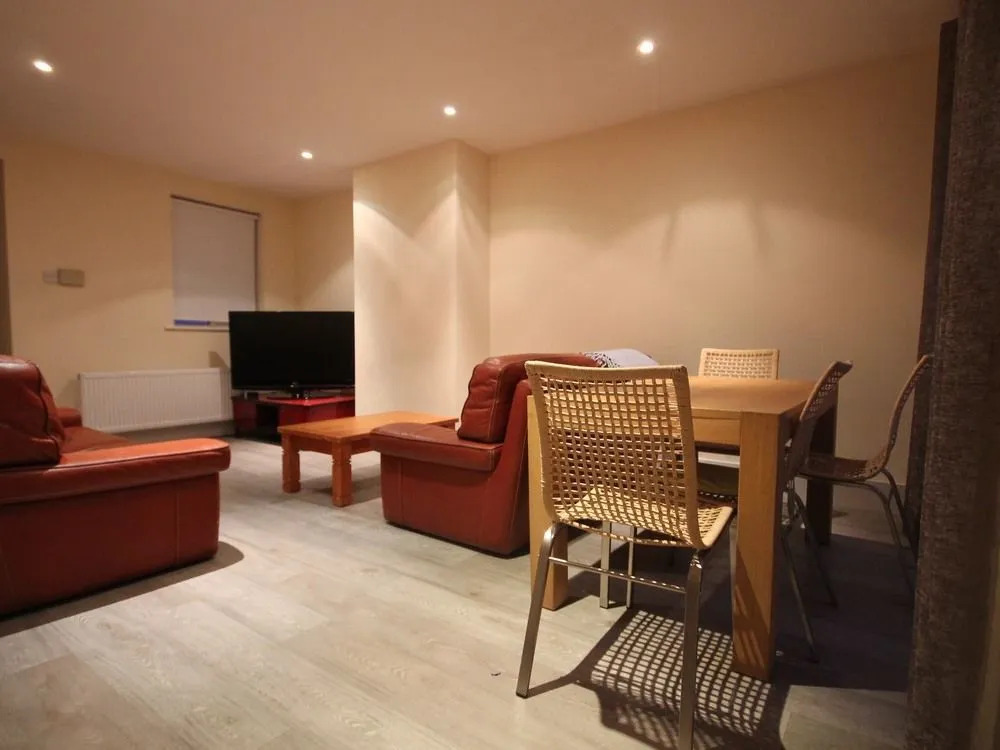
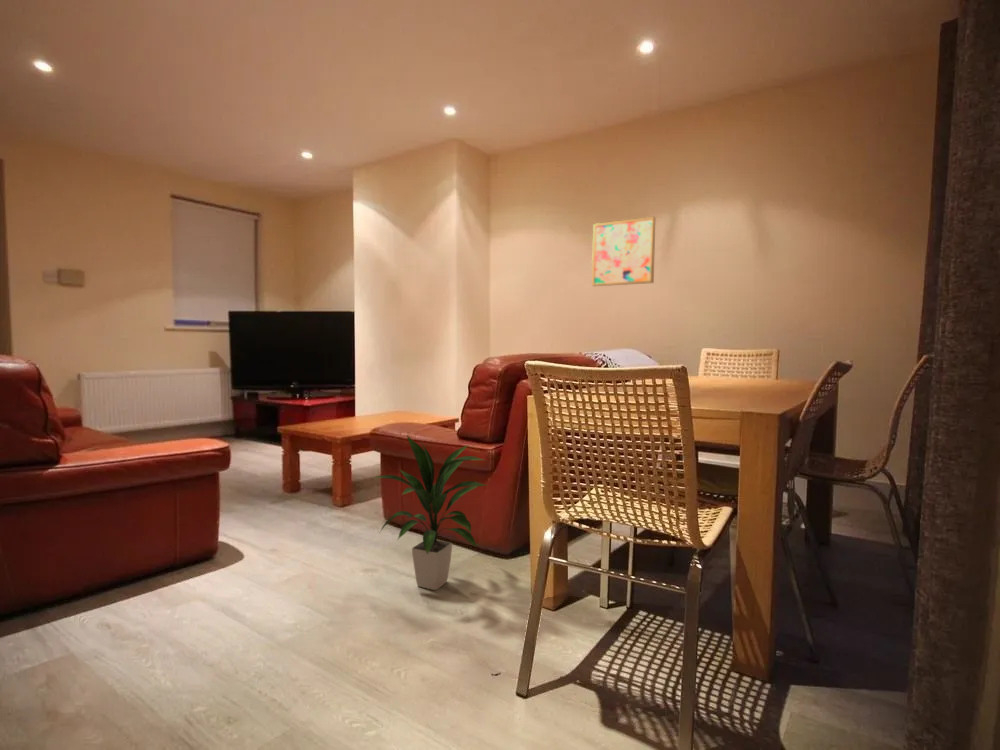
+ indoor plant (437, 510)
+ wall art (622, 252)
